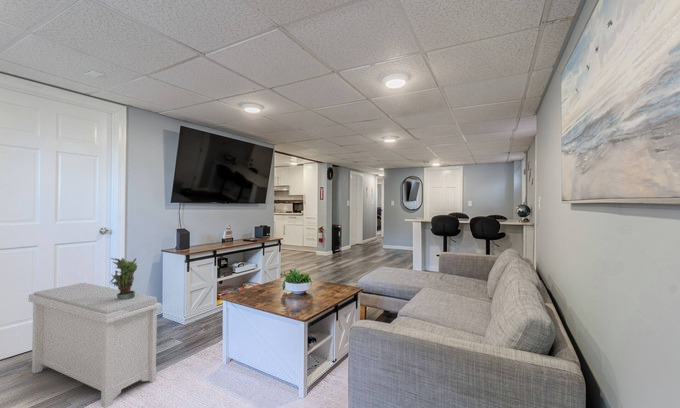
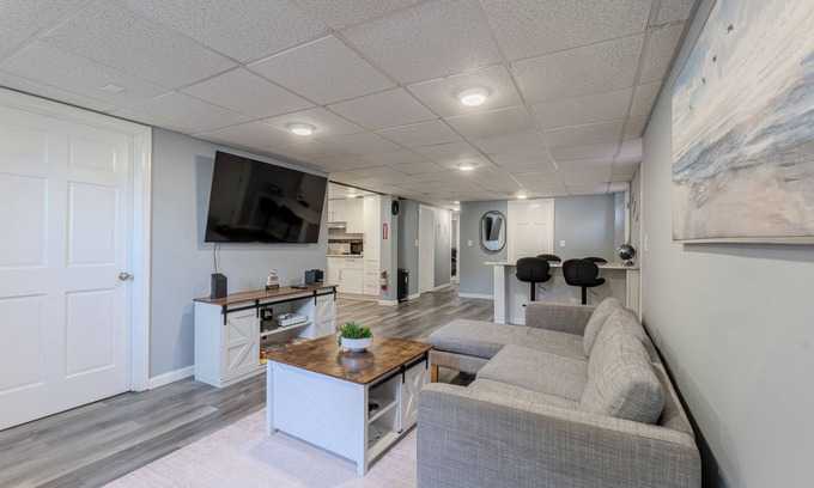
- bench (93, 335)
- potted plant (122, 276)
